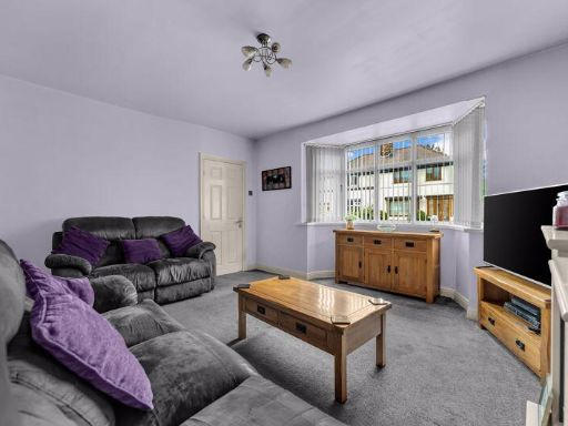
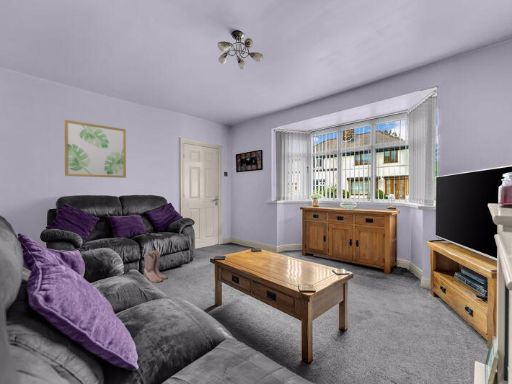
+ wall art (97, 150)
+ boots (155, 265)
